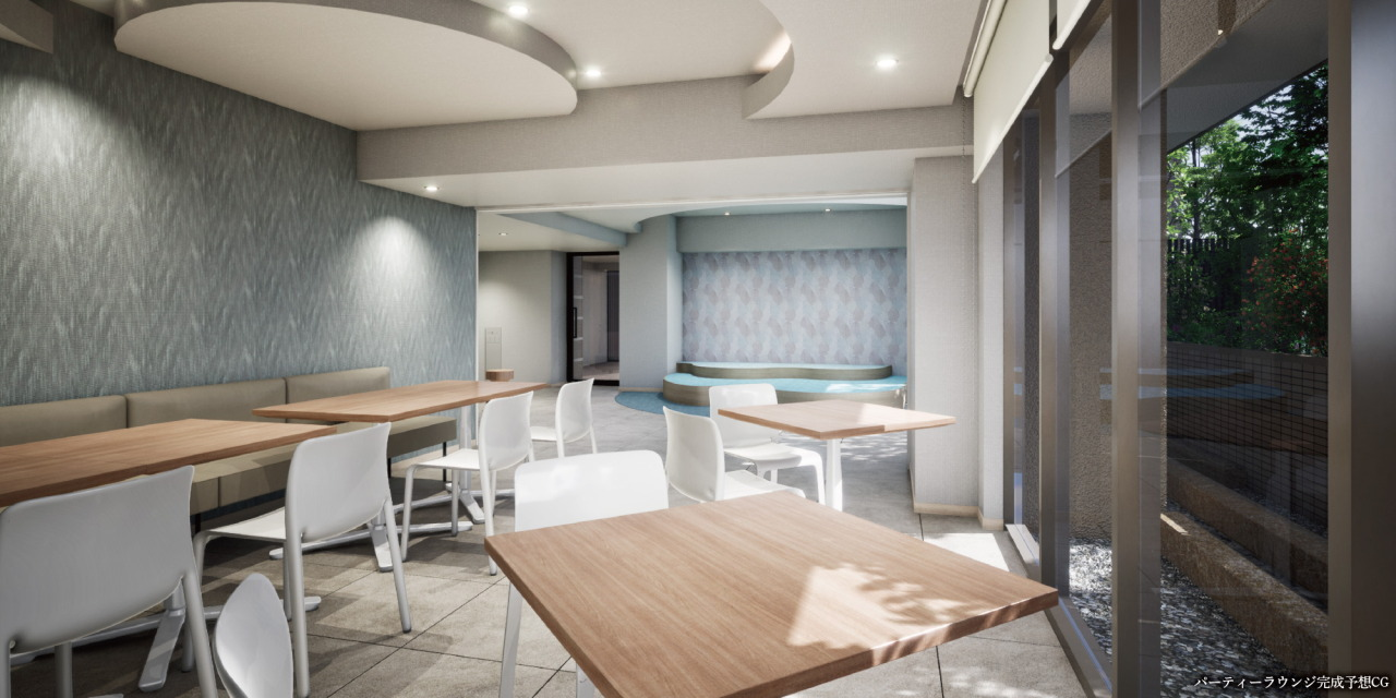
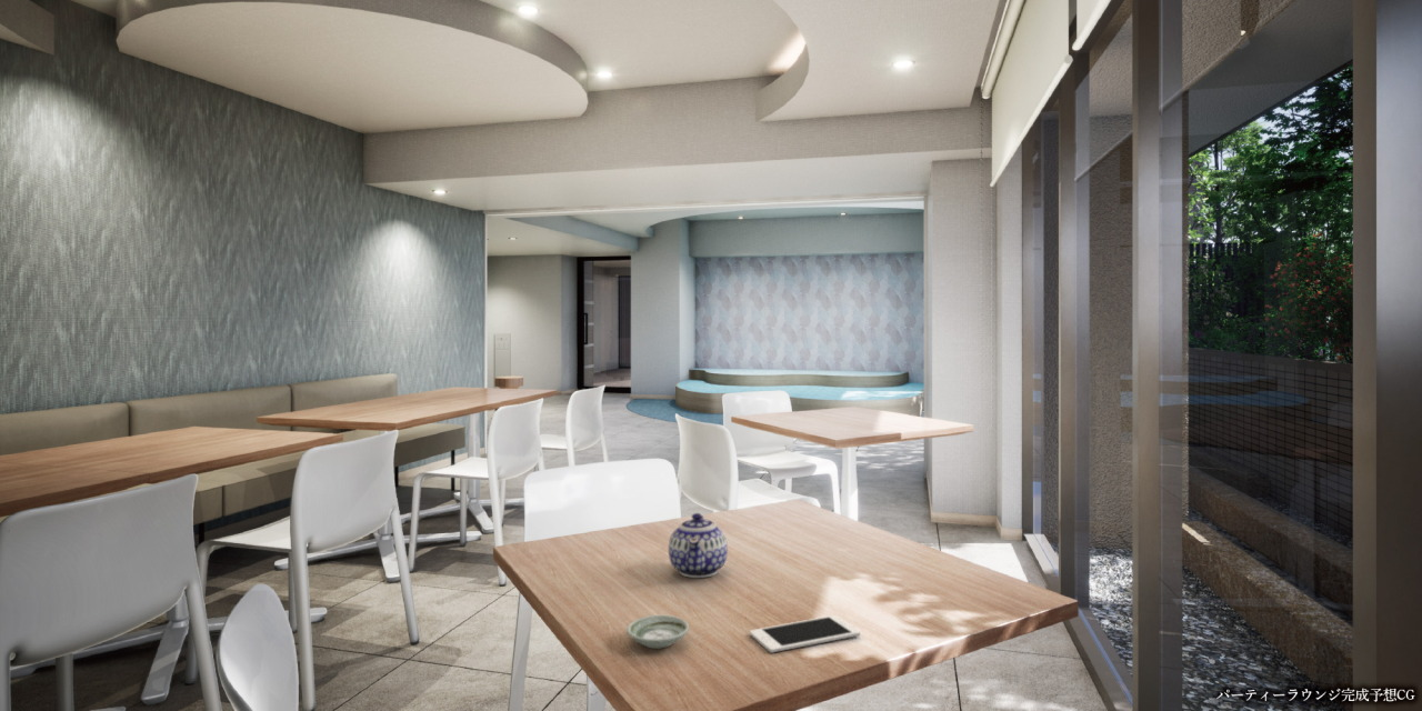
+ teapot (698, 542)
+ saucer (658, 633)
+ cell phone (804, 632)
